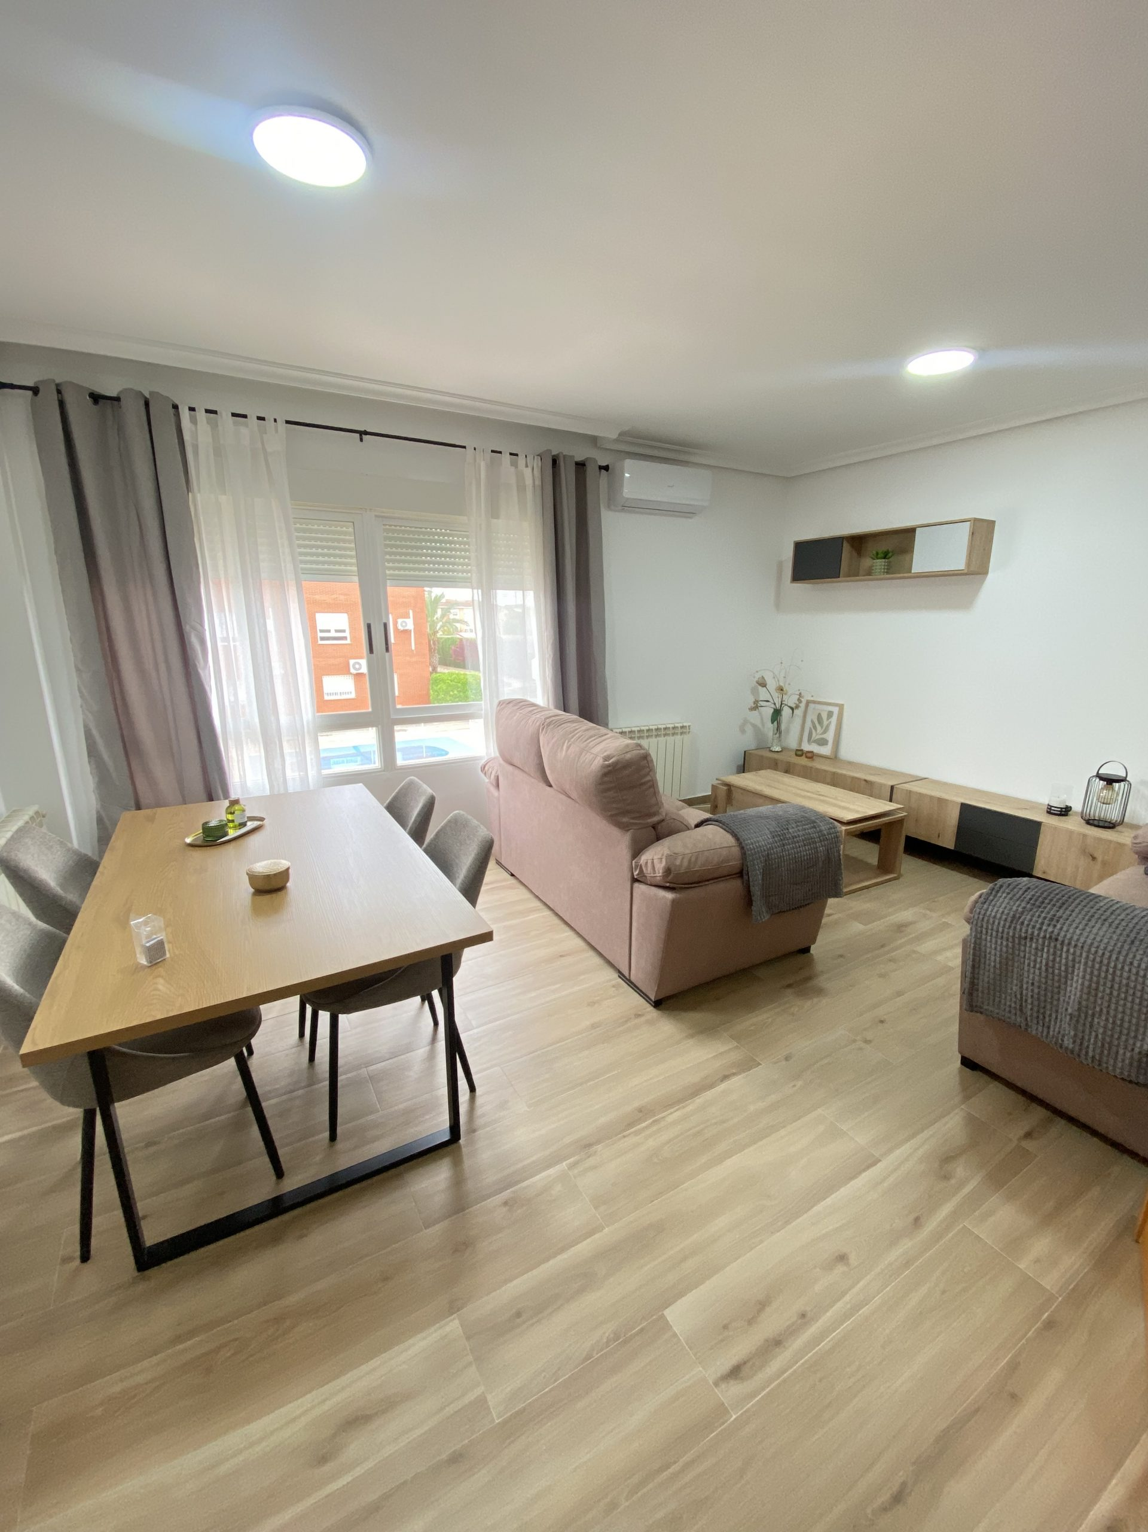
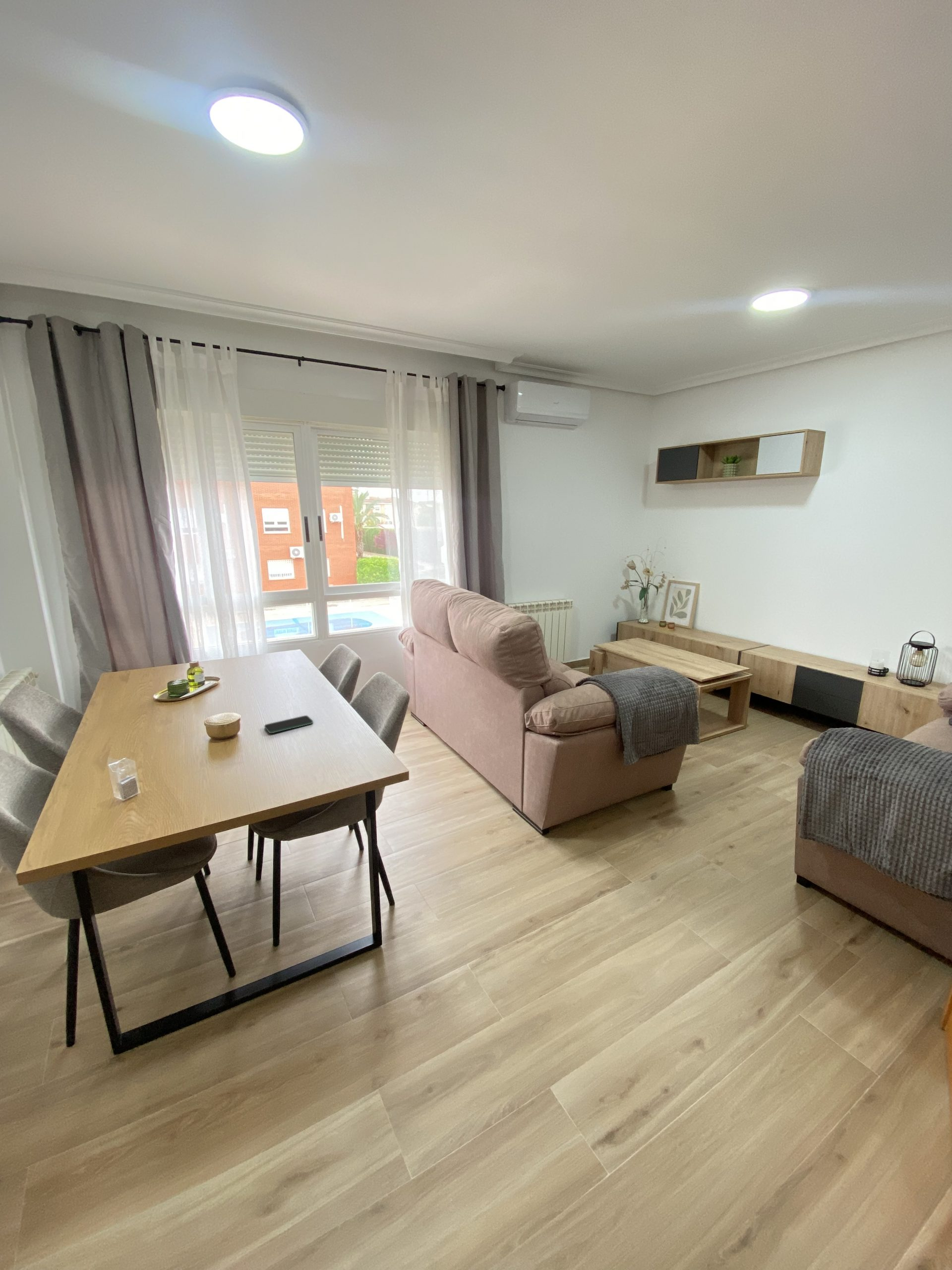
+ smartphone (289, 724)
